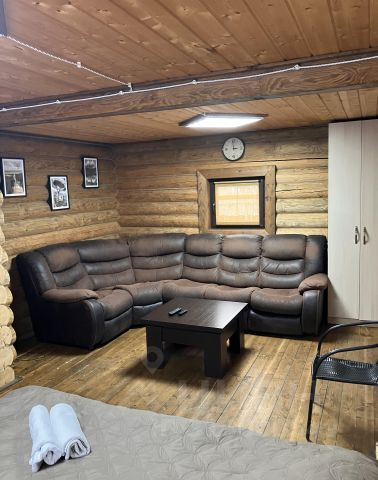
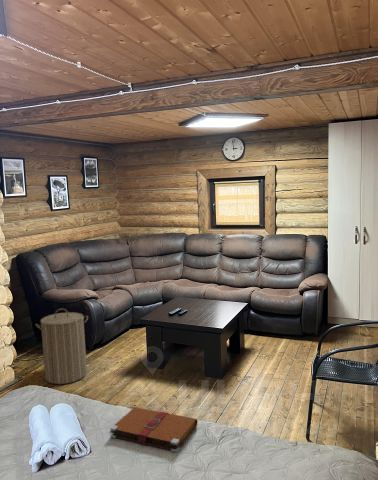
+ laundry hamper (64, 342)
+ book (151, 425)
